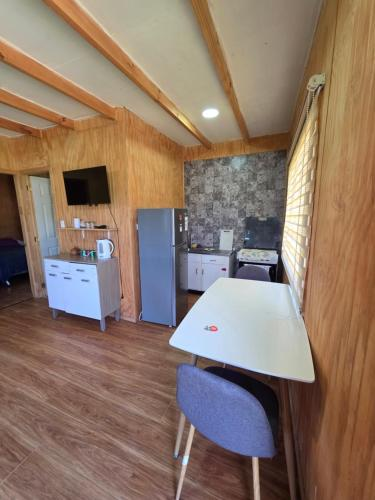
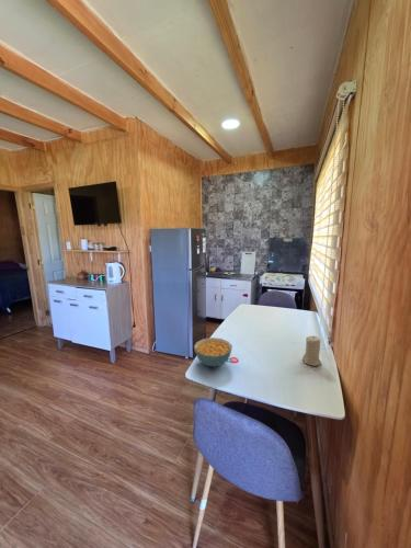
+ cereal bowl (213, 354)
+ candle (312, 349)
